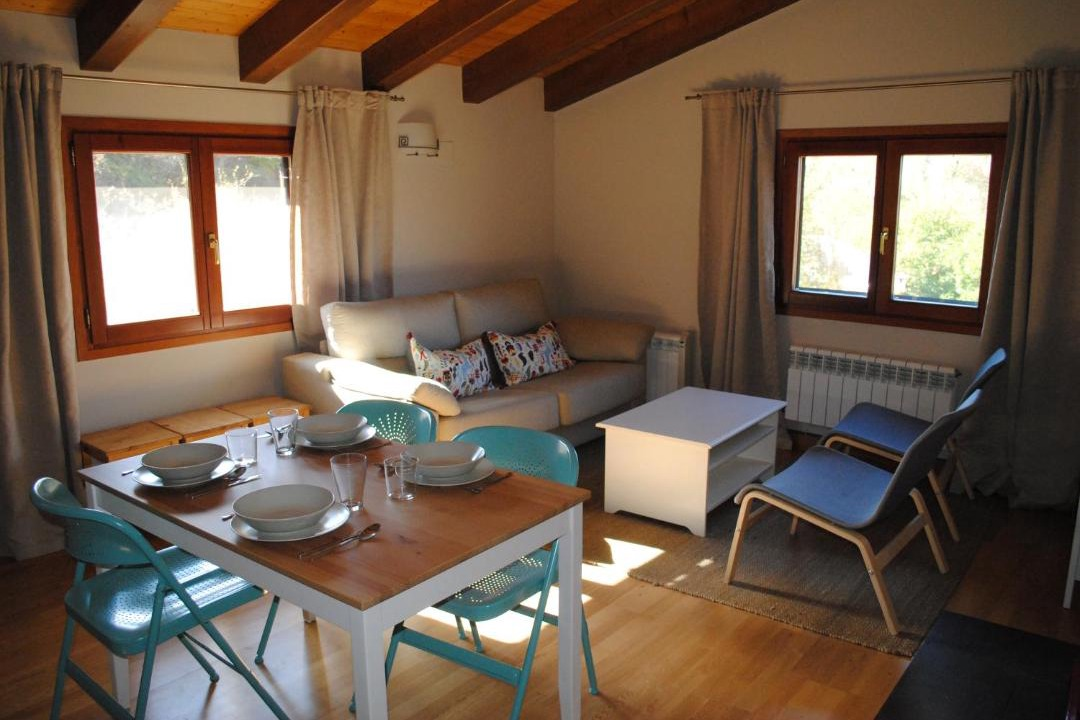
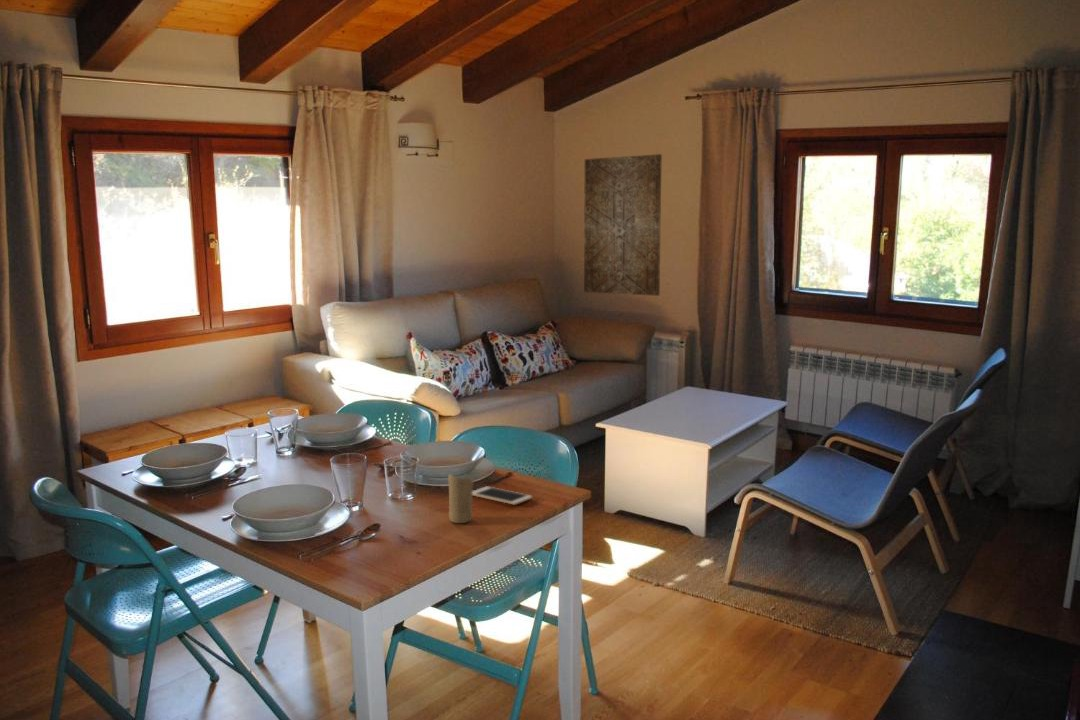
+ wall art (621, 226)
+ candle (461, 496)
+ cell phone (500, 495)
